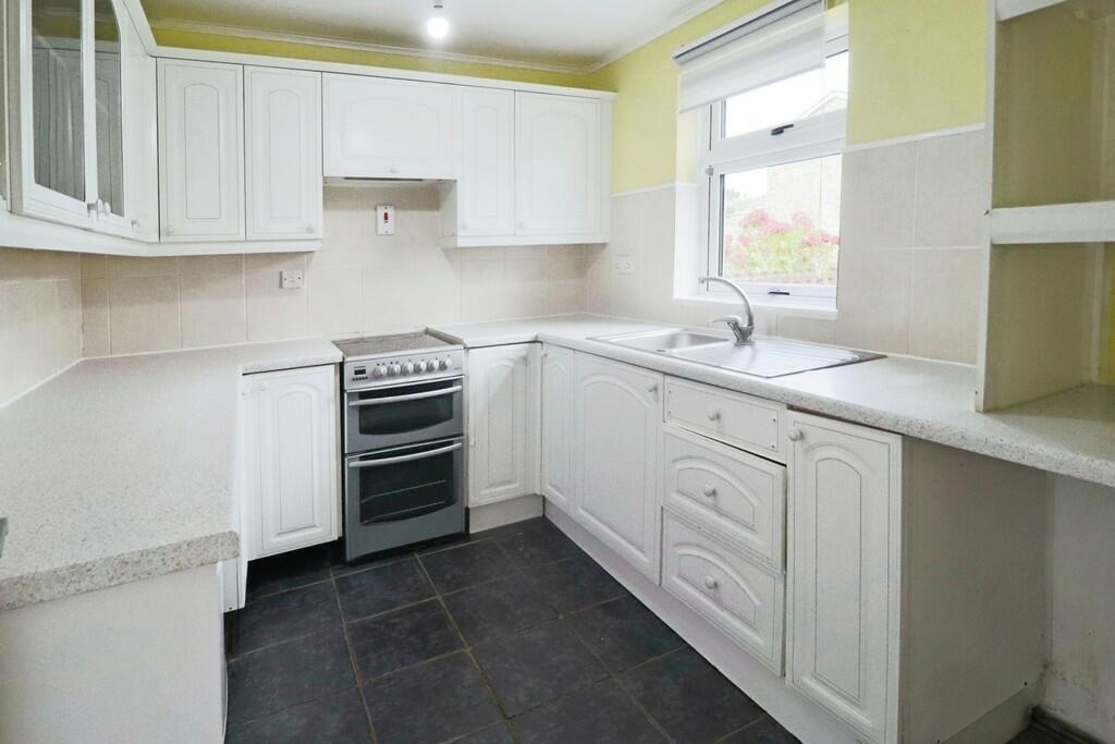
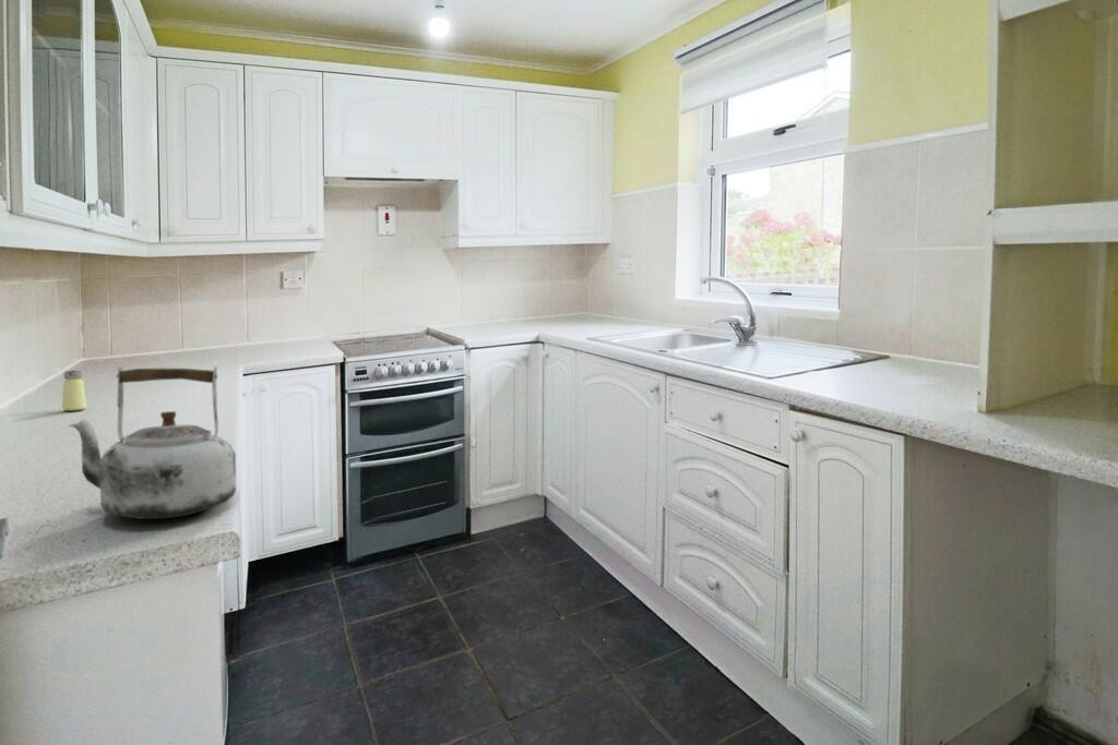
+ kettle (153, 437)
+ saltshaker (73, 389)
